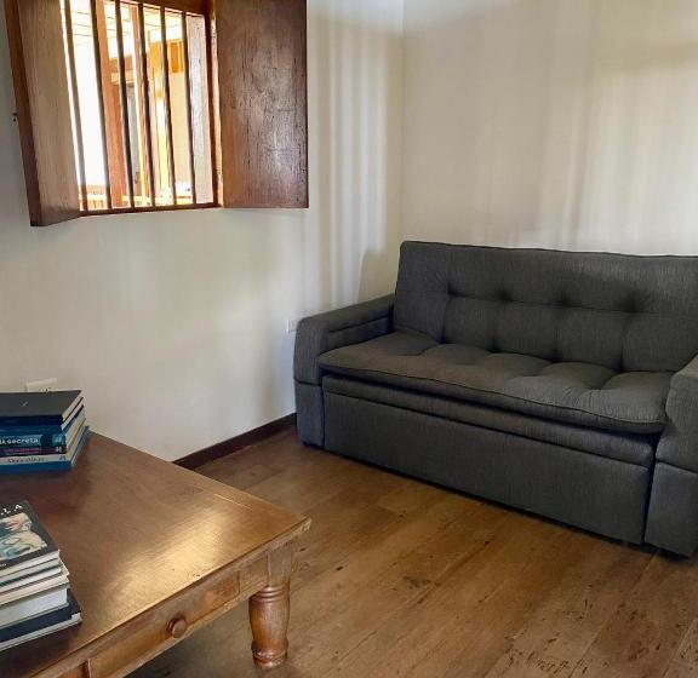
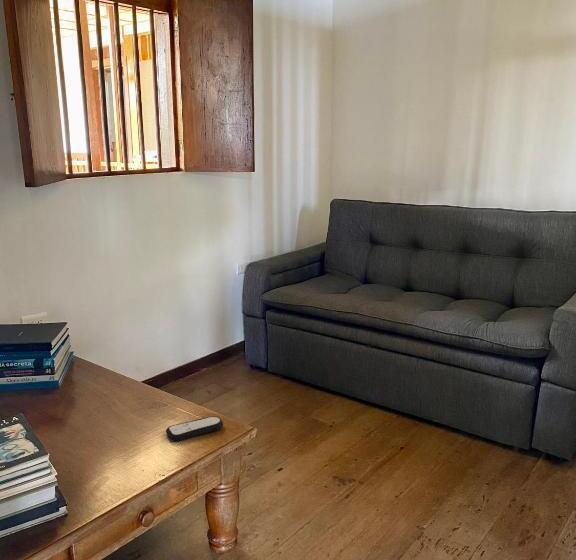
+ remote control (195, 427)
